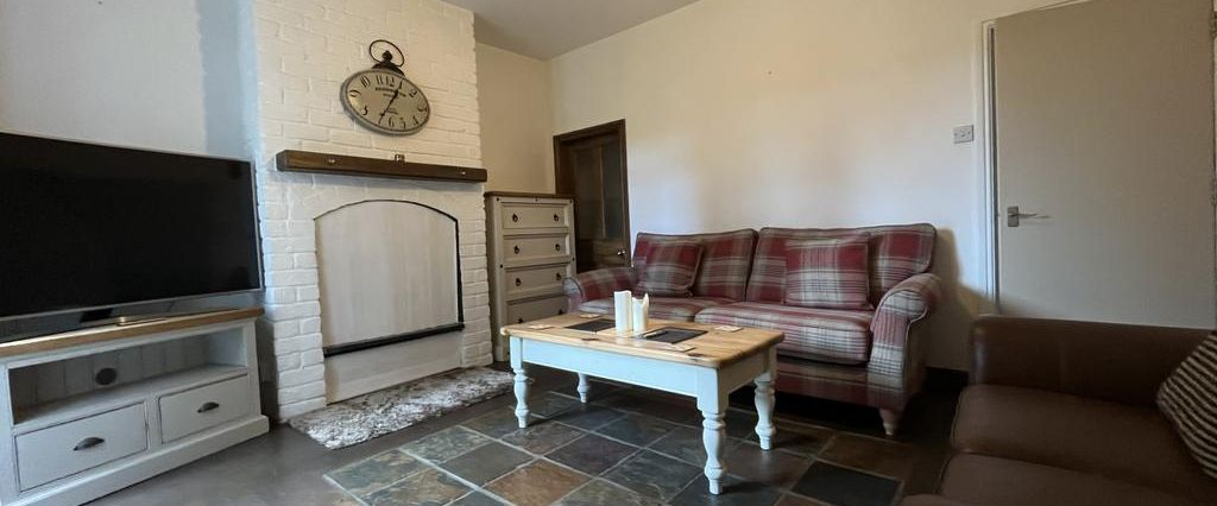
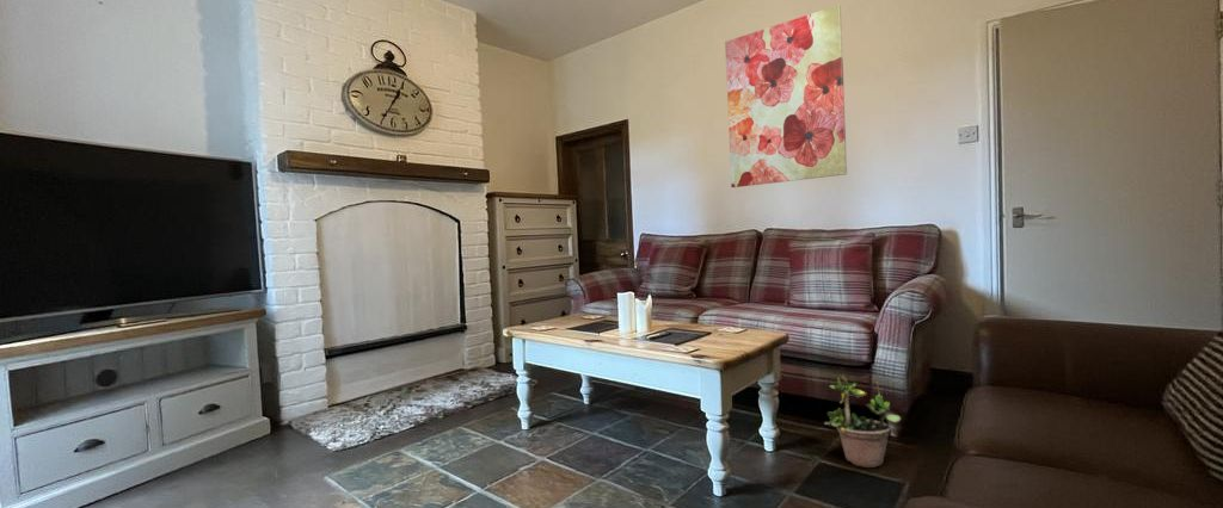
+ wall art (781, 103)
+ potted plant (861, 416)
